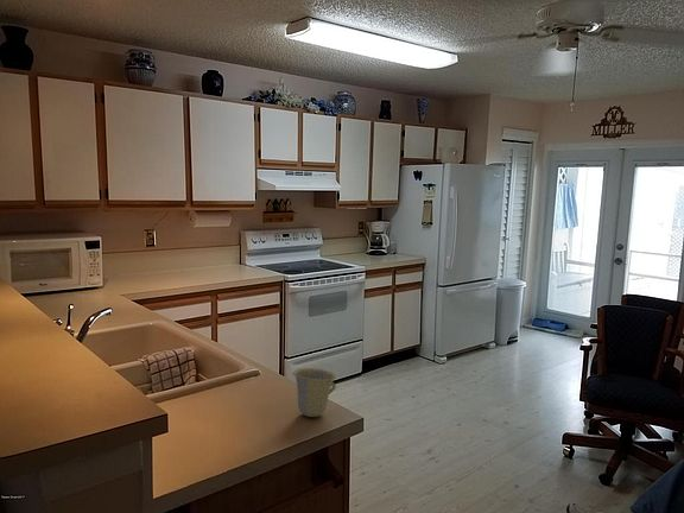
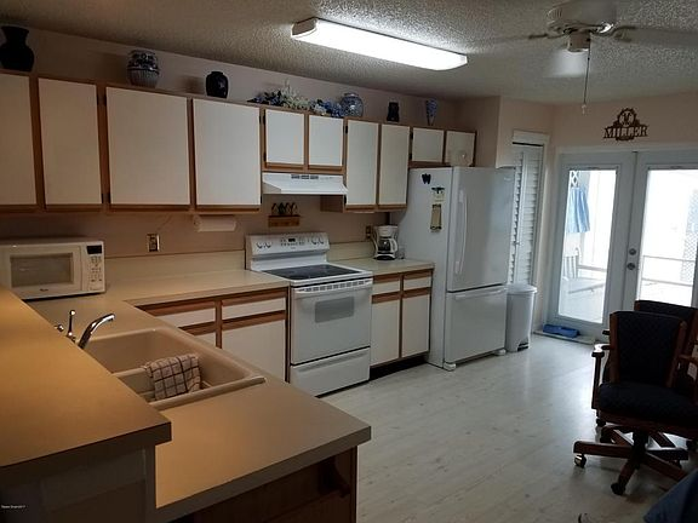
- cup (314, 392)
